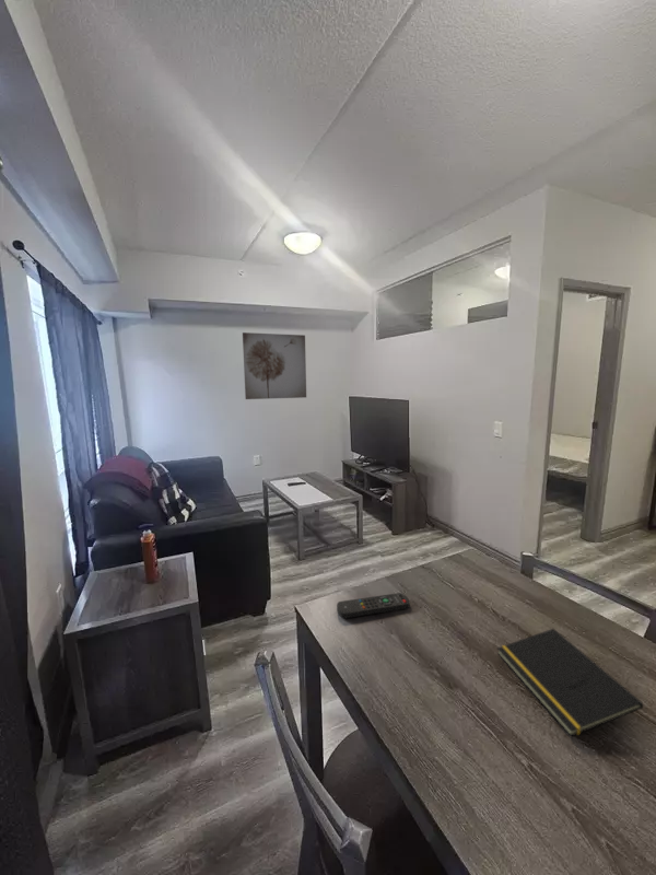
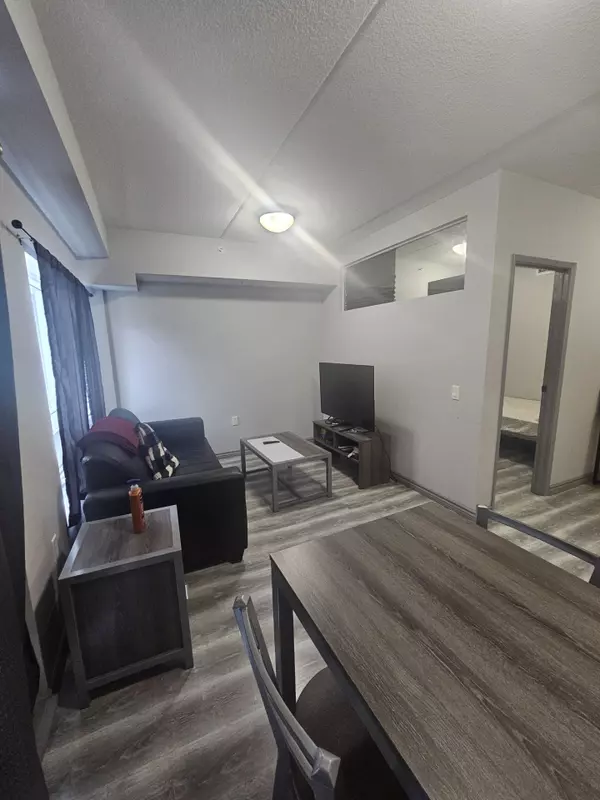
- notepad (561, 674)
- wall art (276, 366)
- remote control (373, 604)
